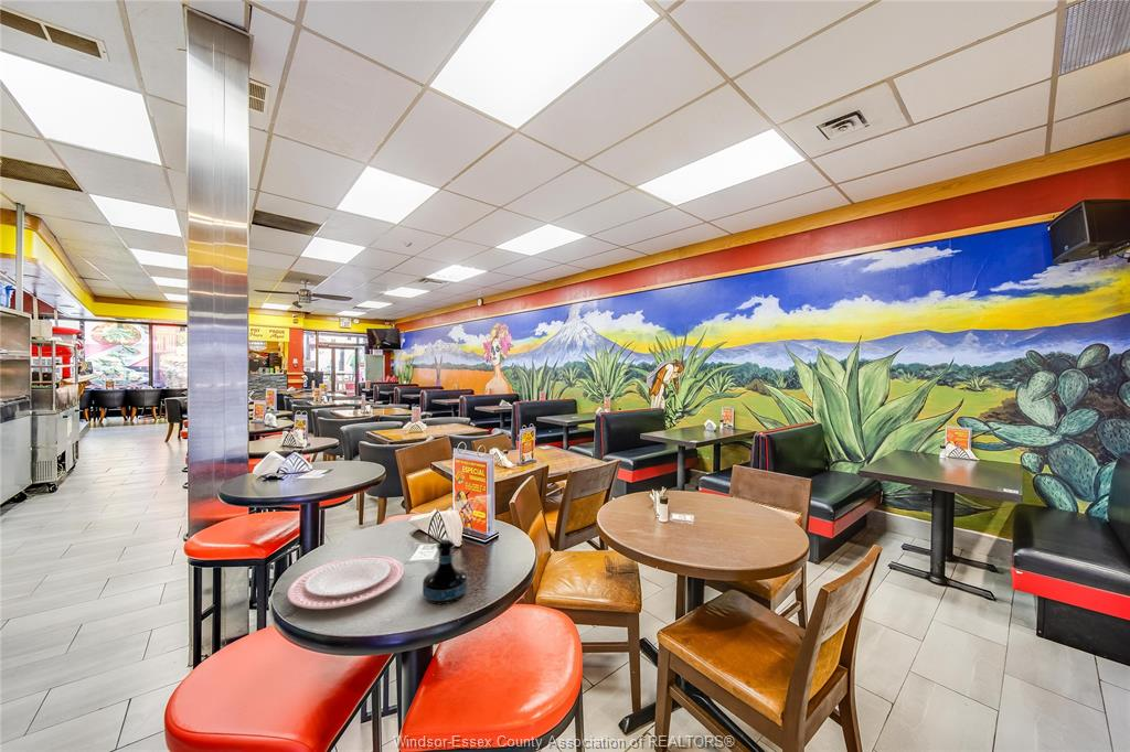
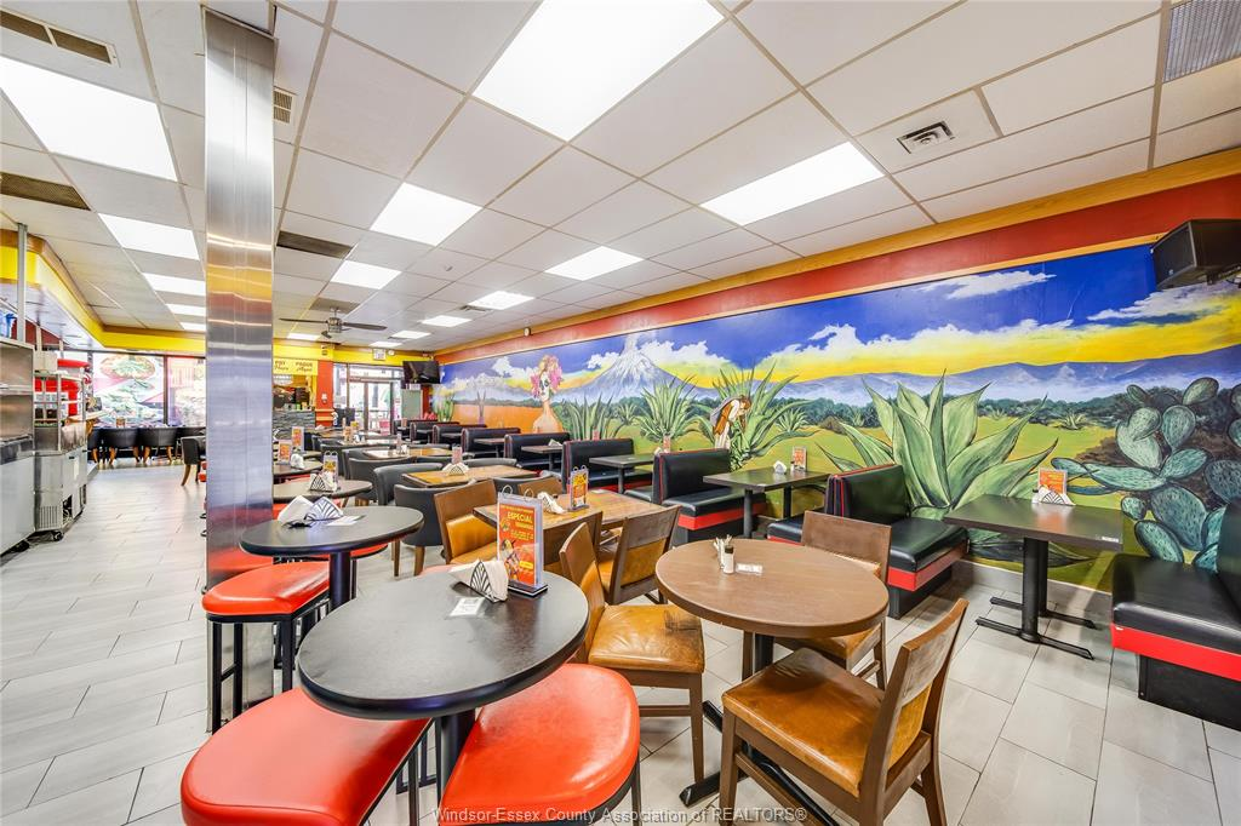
- tequila bottle (445, 567)
- plate (349, 580)
